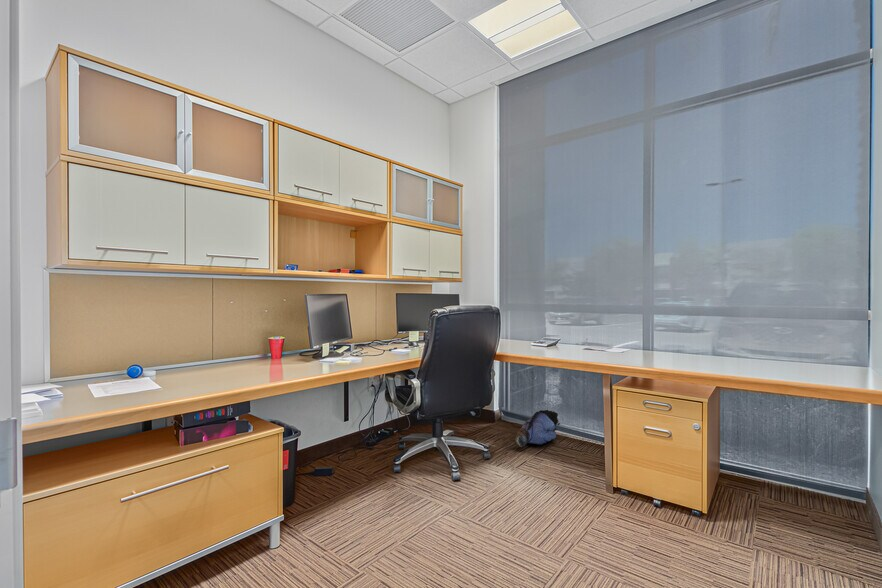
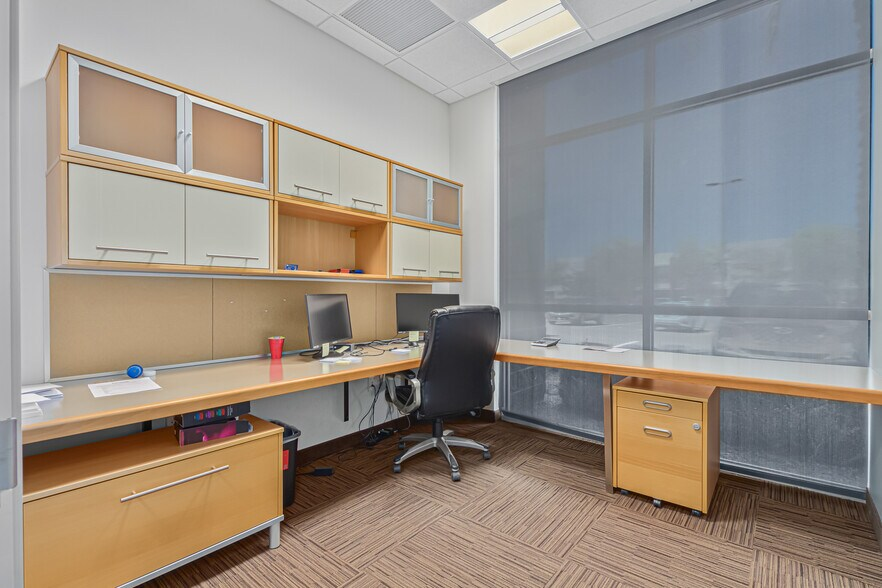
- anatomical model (536, 429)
